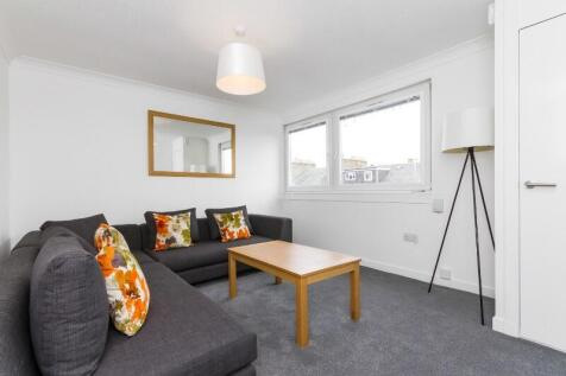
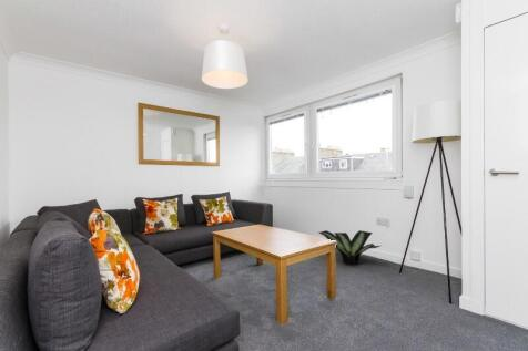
+ potted plant (349, 248)
